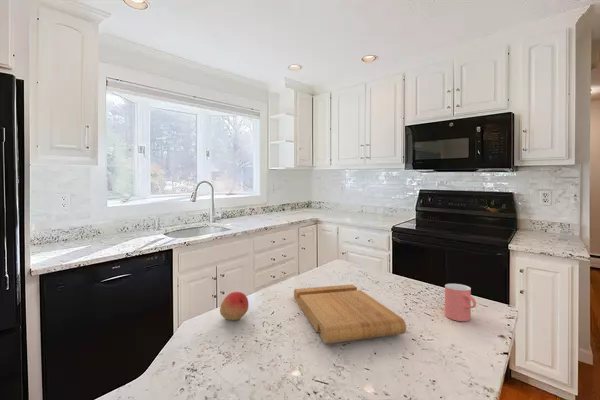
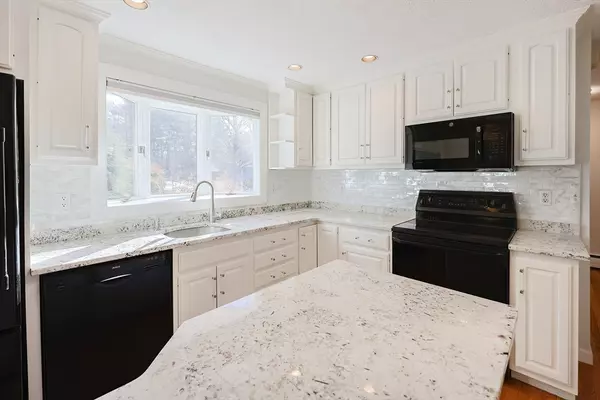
- cutting board (341, 308)
- cup (461, 303)
- fruit (234, 305)
